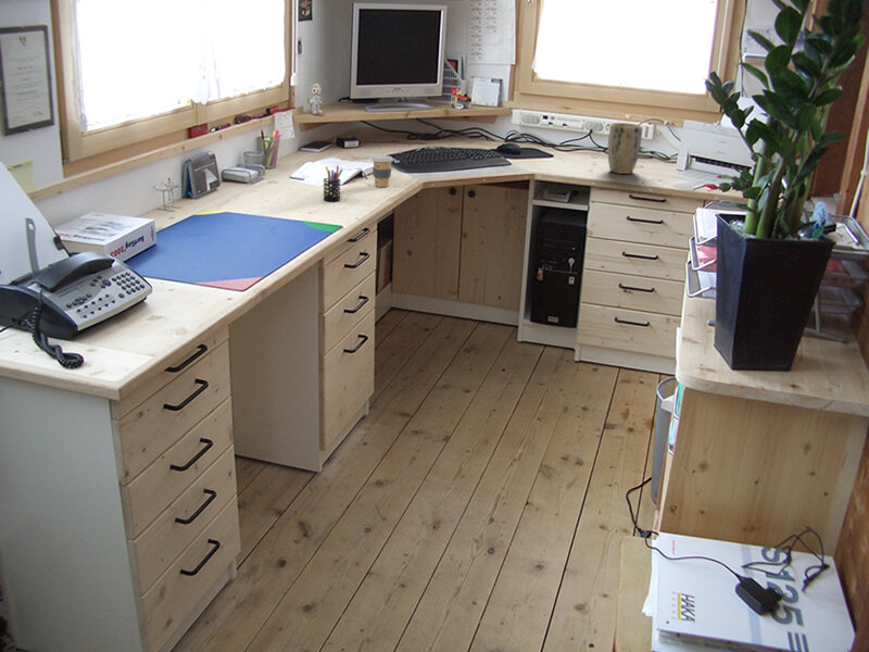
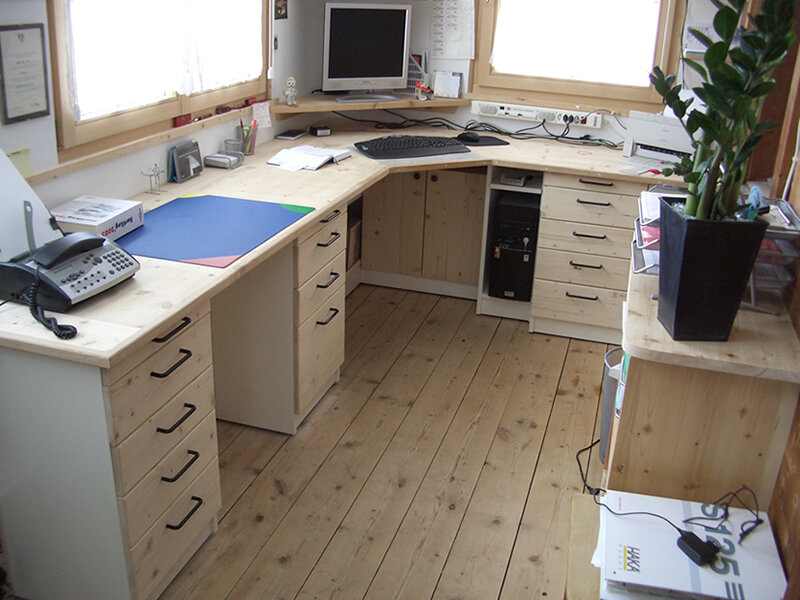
- coffee cup (381, 171)
- pen holder (333, 181)
- plant pot (624, 148)
